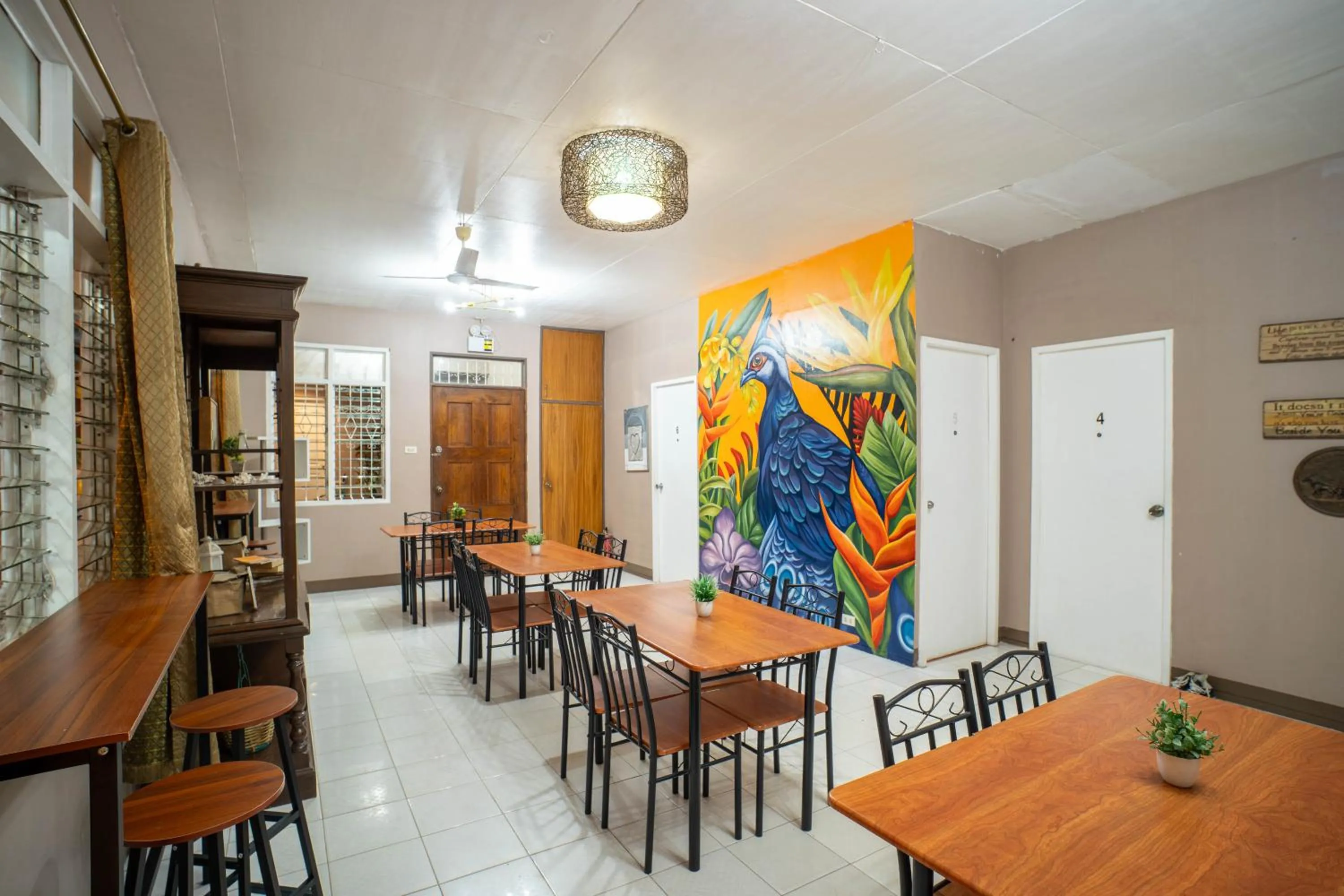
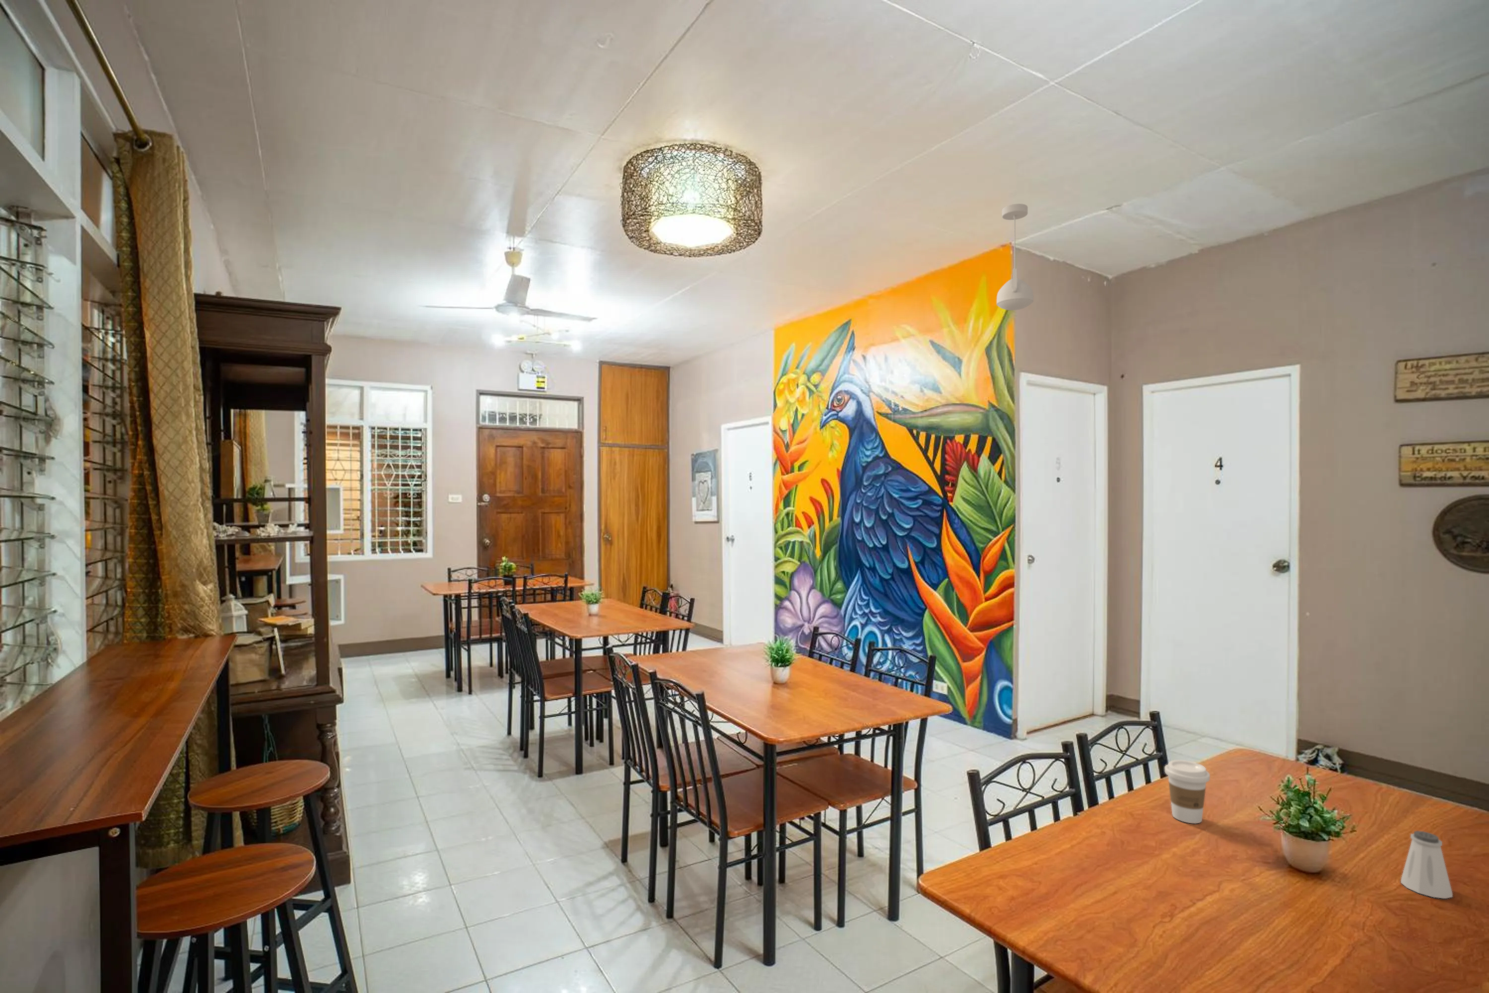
+ saltshaker (1426, 861)
+ coffee cup (1187, 791)
+ pendant light (1015, 258)
